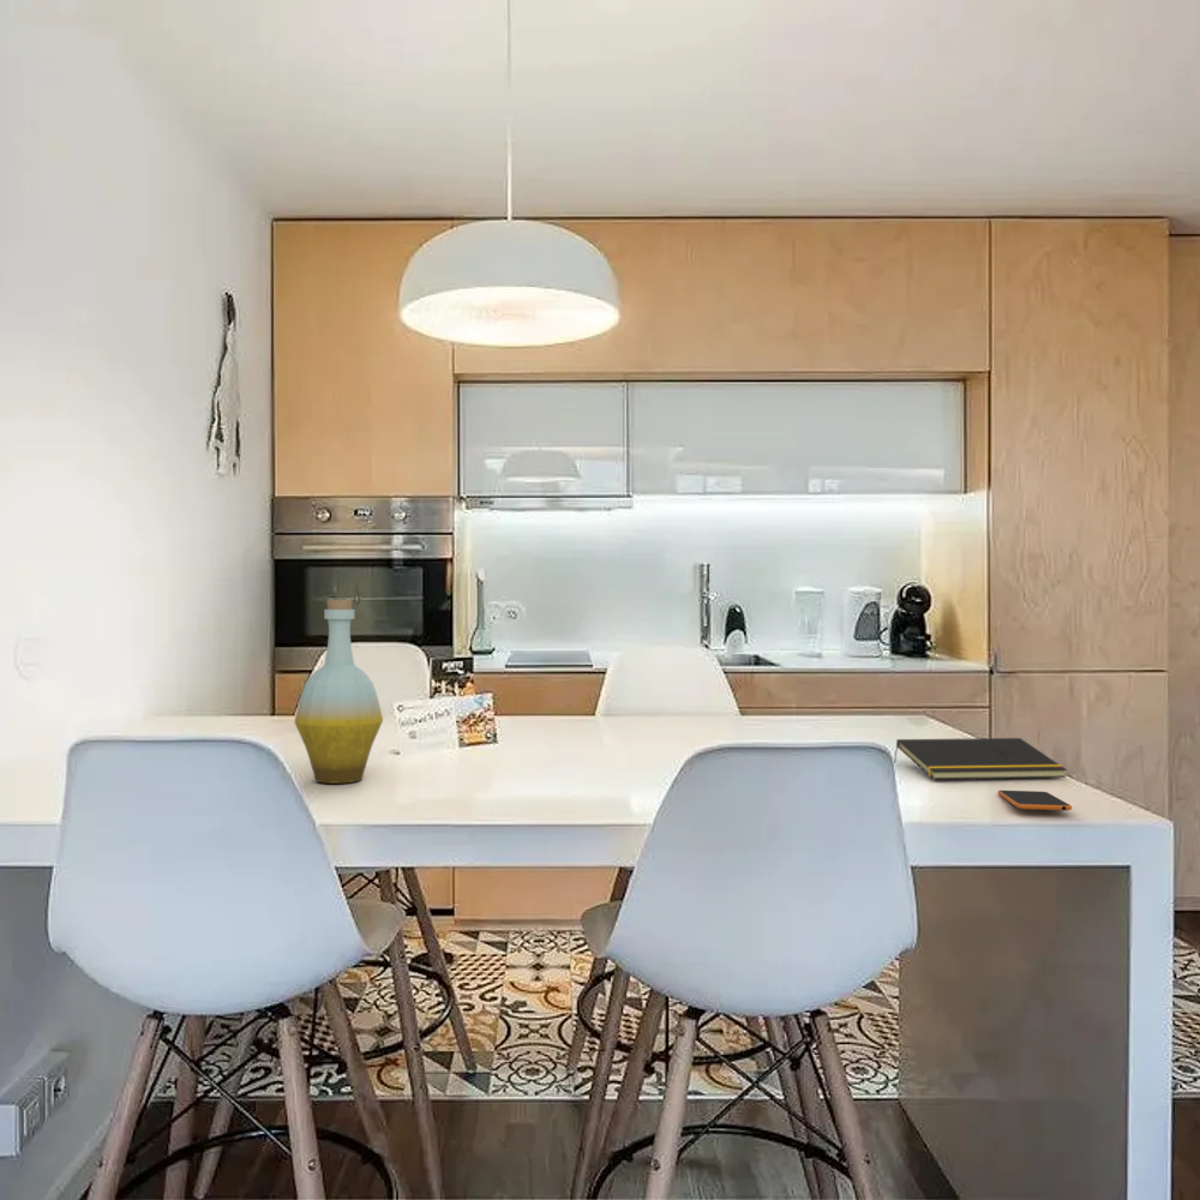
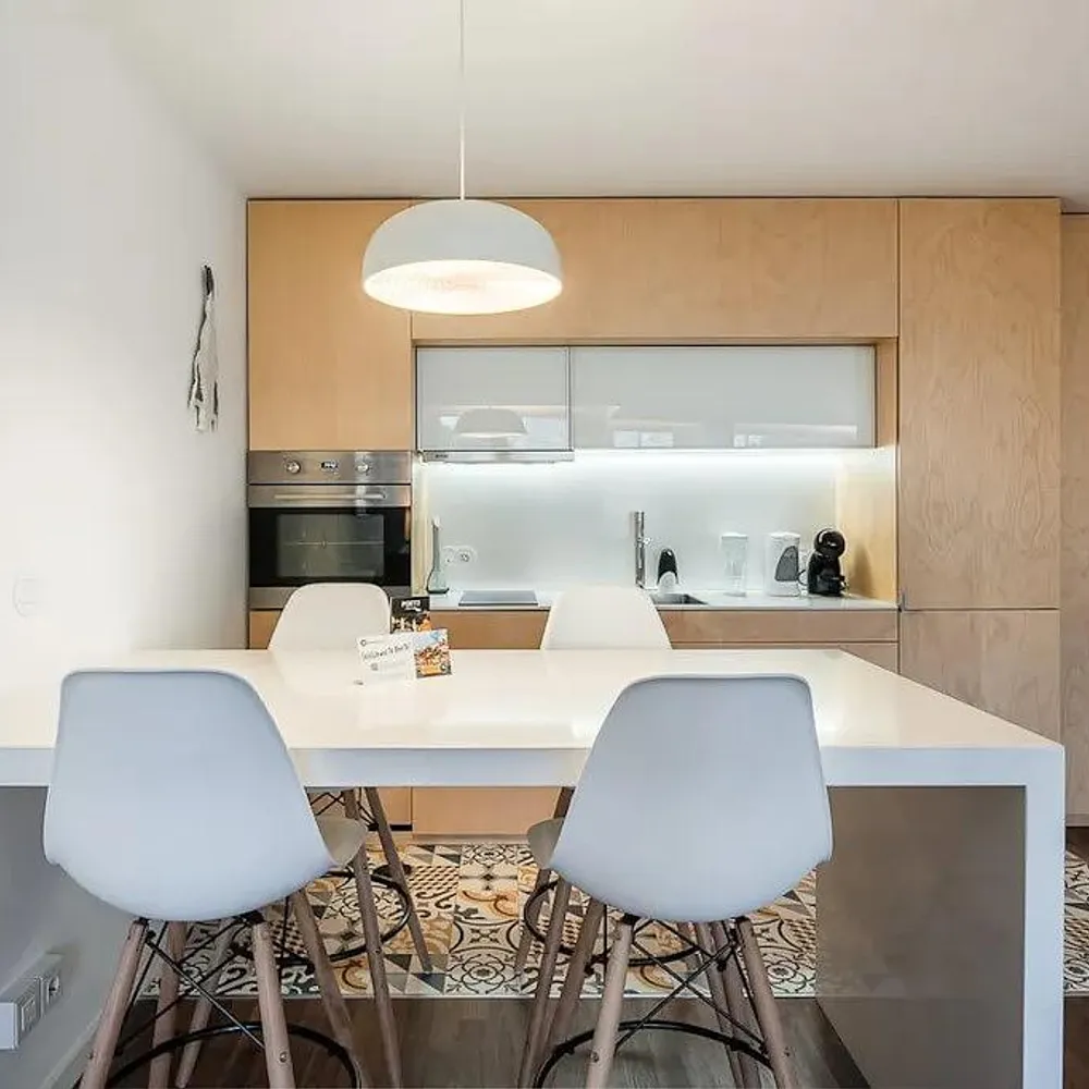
- bottle (338, 689)
- notepad (978, 757)
- smartphone (1032, 799)
